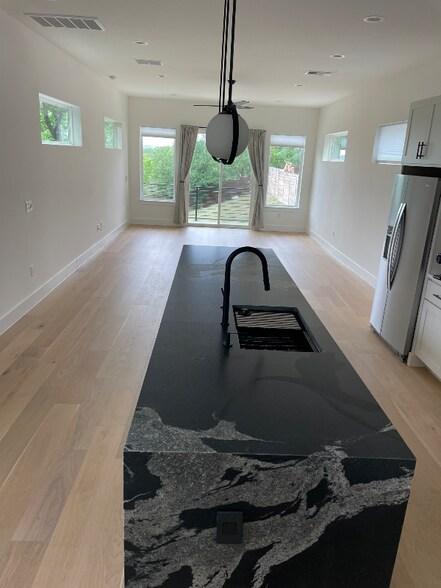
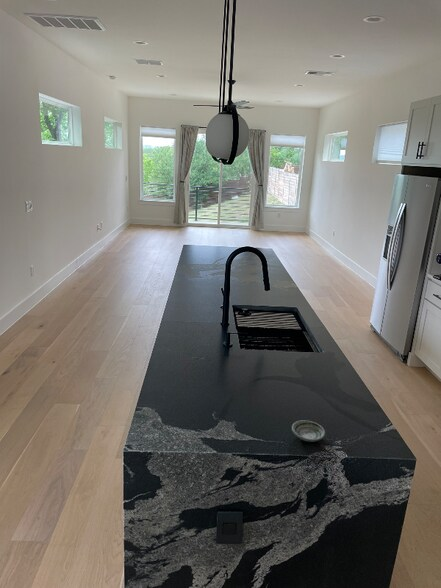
+ saucer (307, 432)
